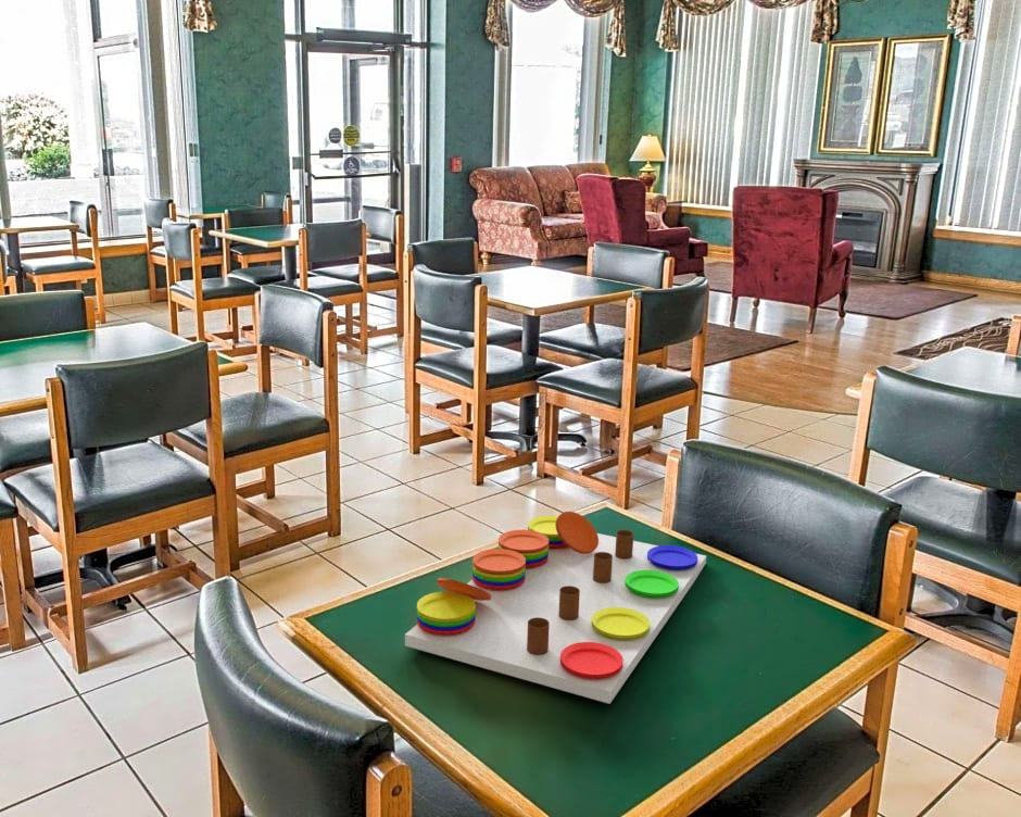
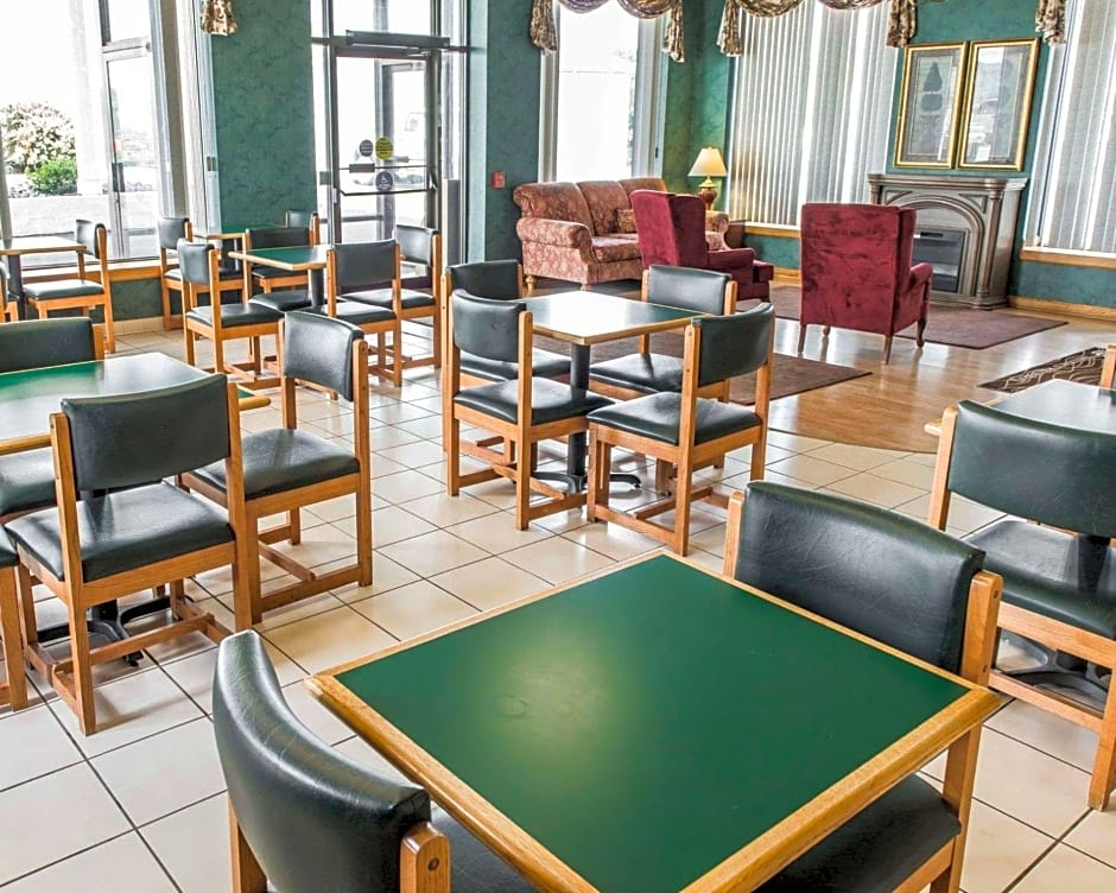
- board game (568, 578)
